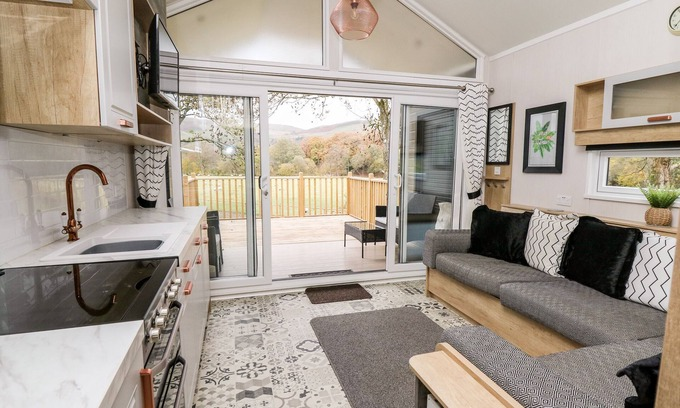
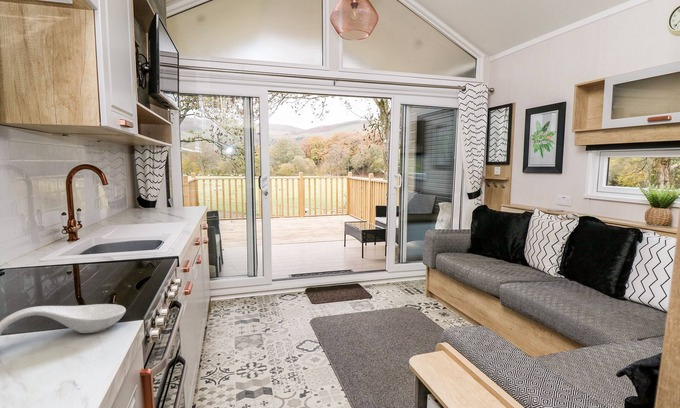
+ spoon rest (63, 319)
